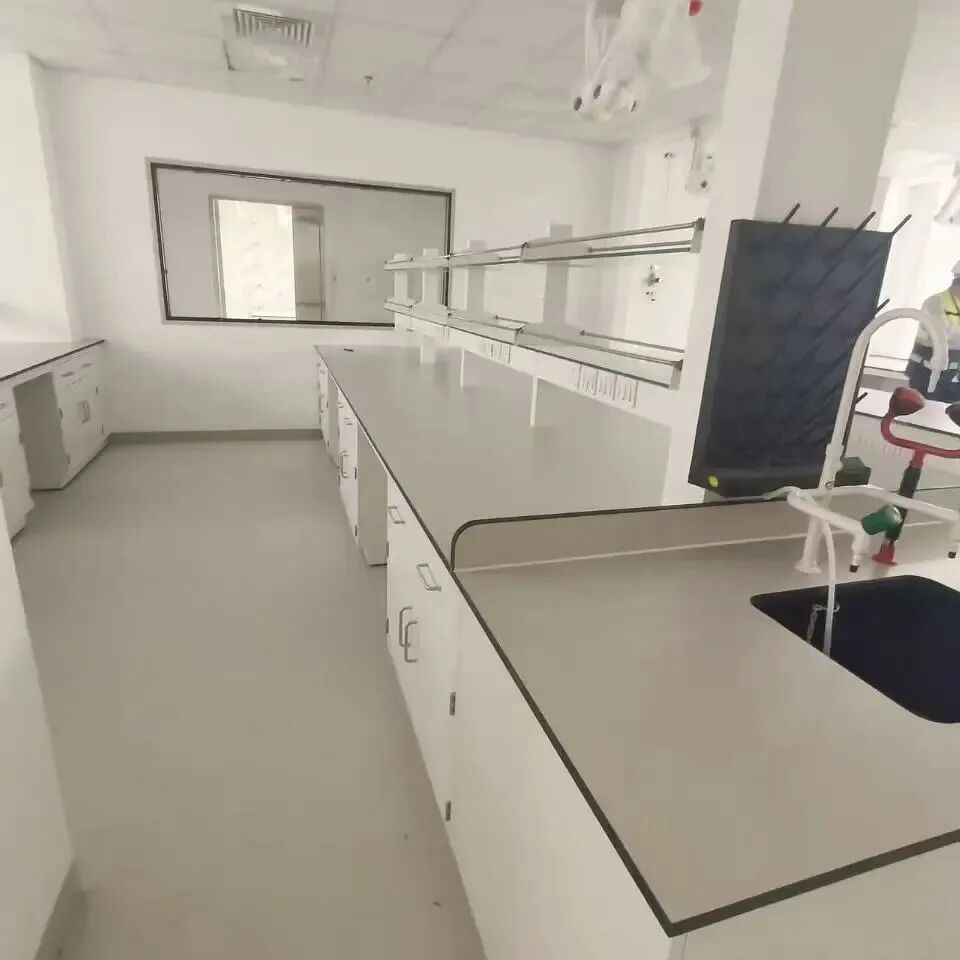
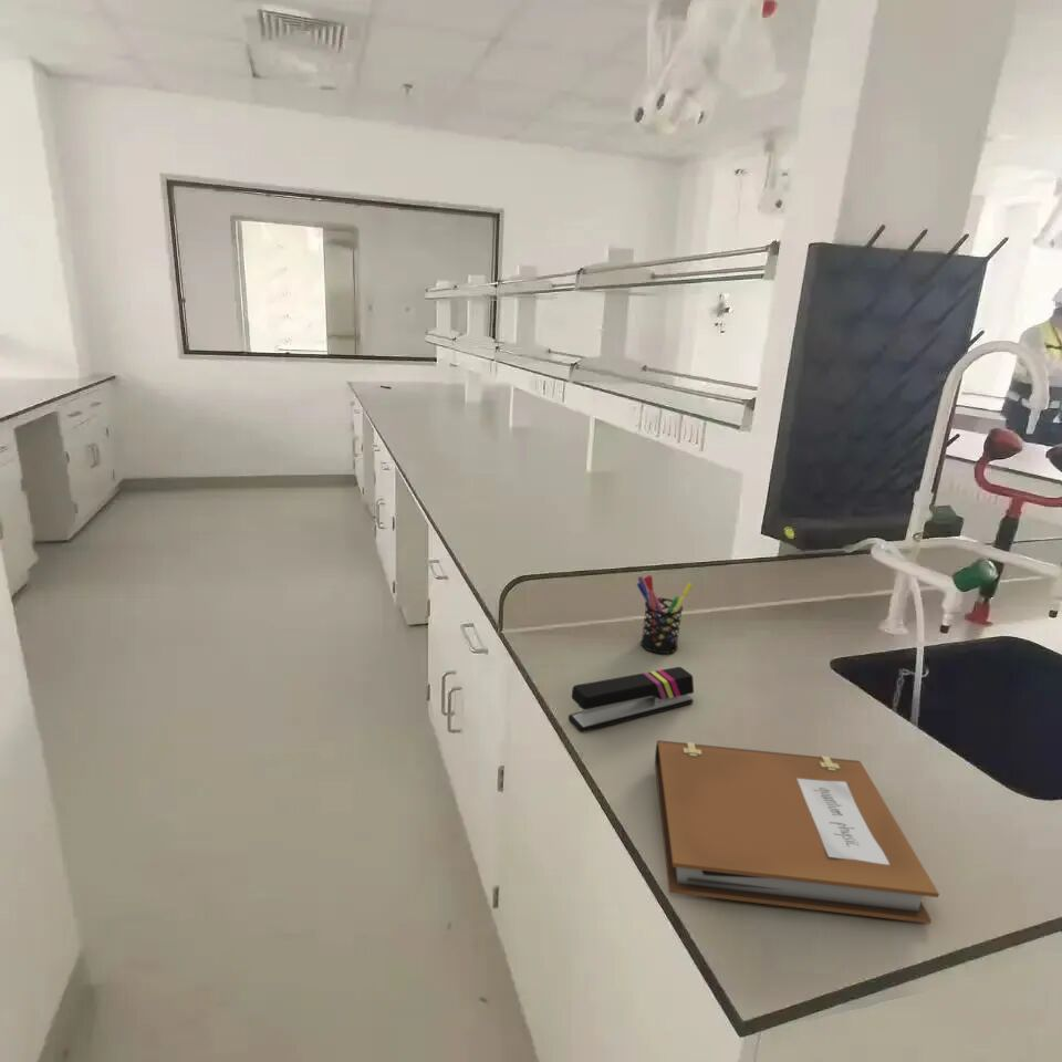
+ pen holder (663, 612)
+ stapler (634, 694)
+ notebook (780, 816)
